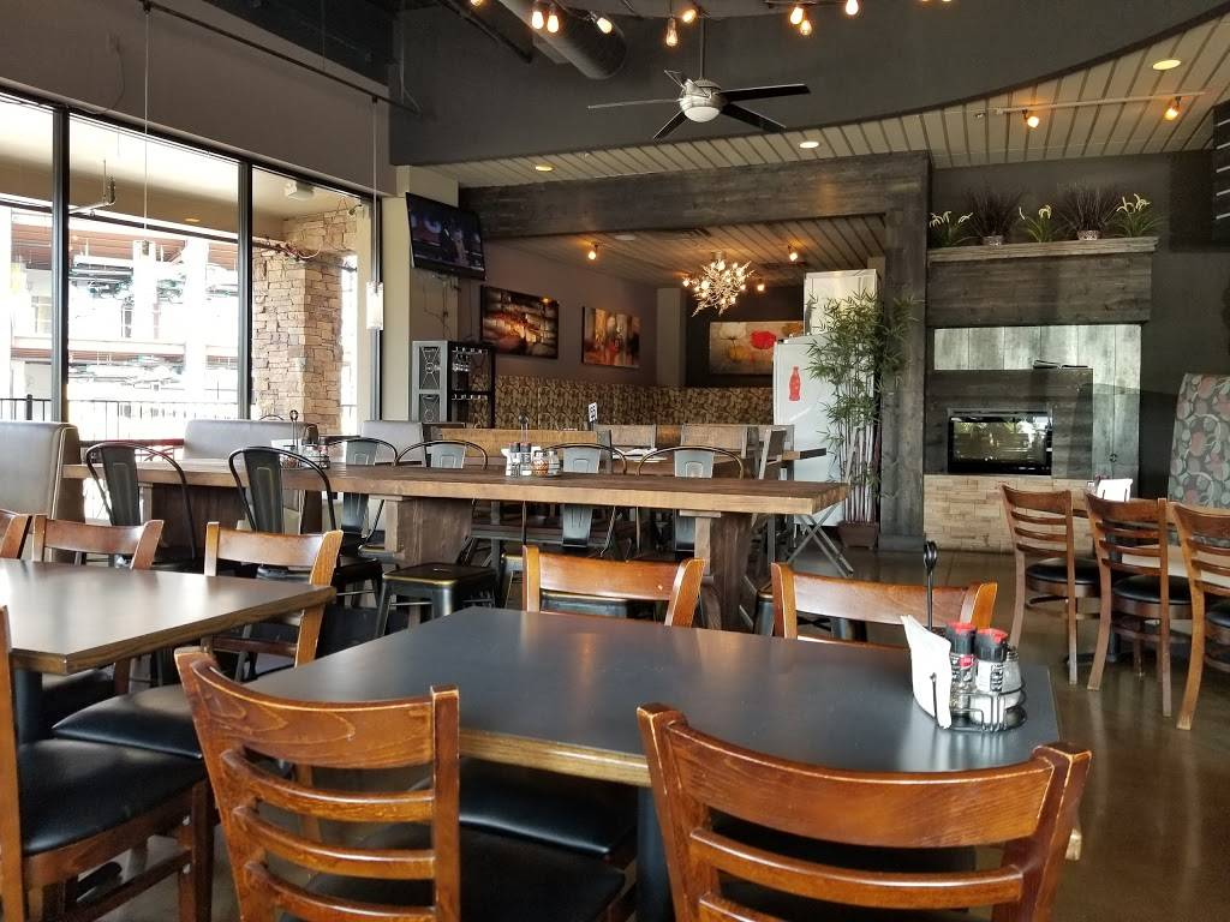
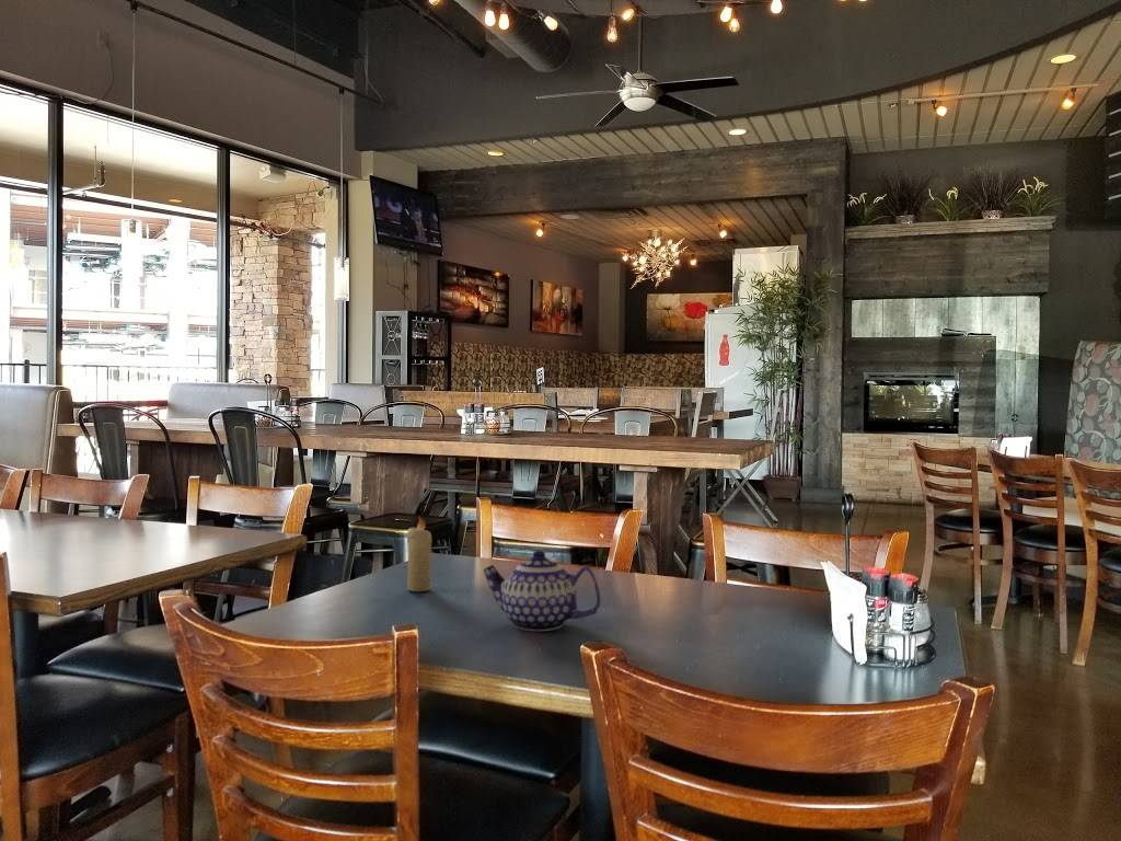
+ teapot (541, 587)
+ candle (418, 552)
